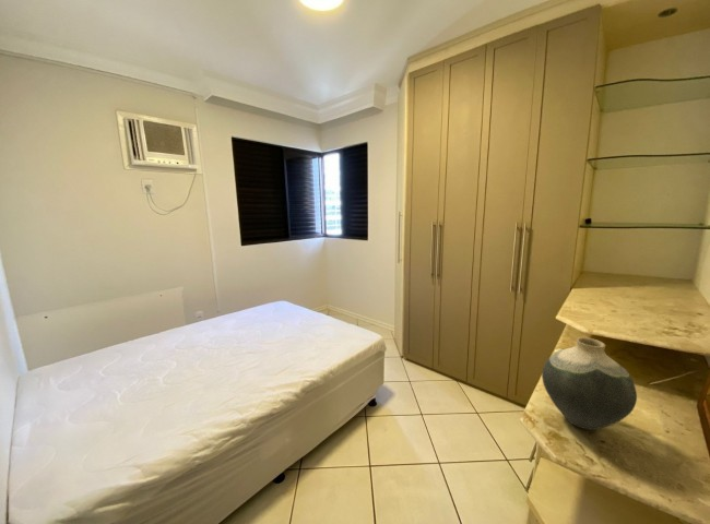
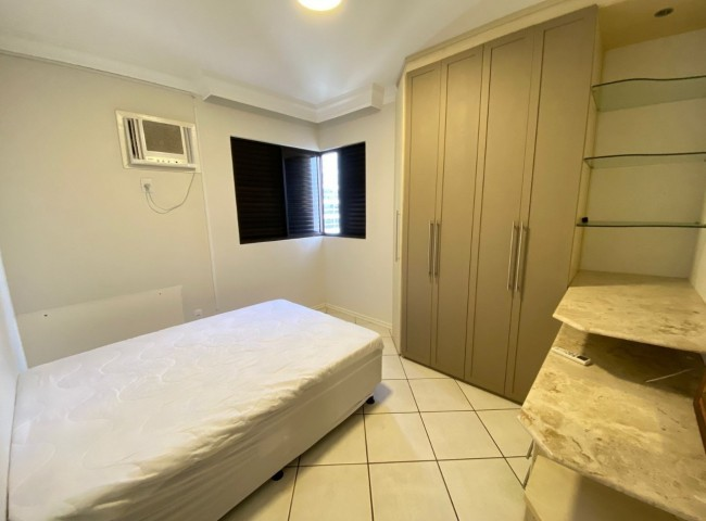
- vase (584, 382)
